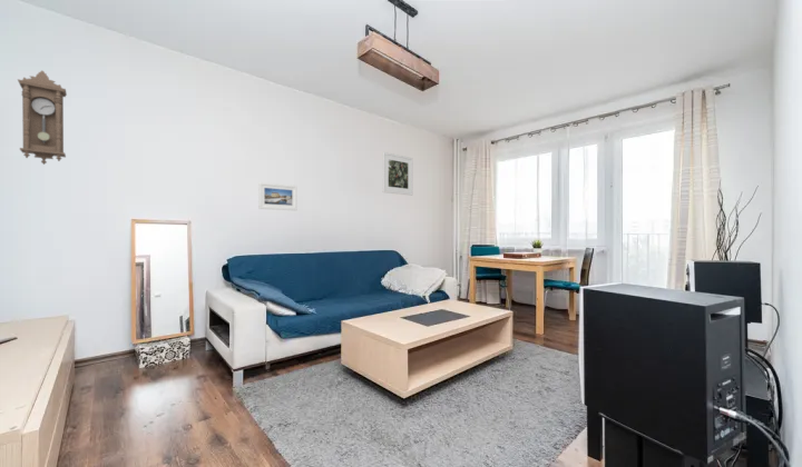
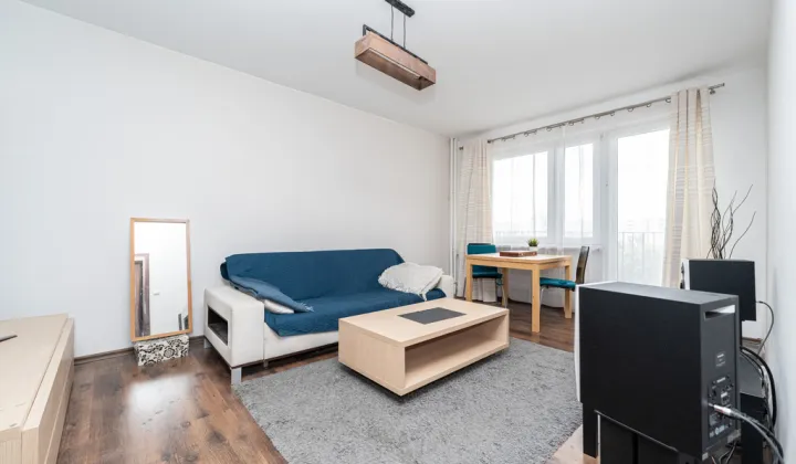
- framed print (398, 173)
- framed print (278, 197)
- pendulum clock (43, 119)
